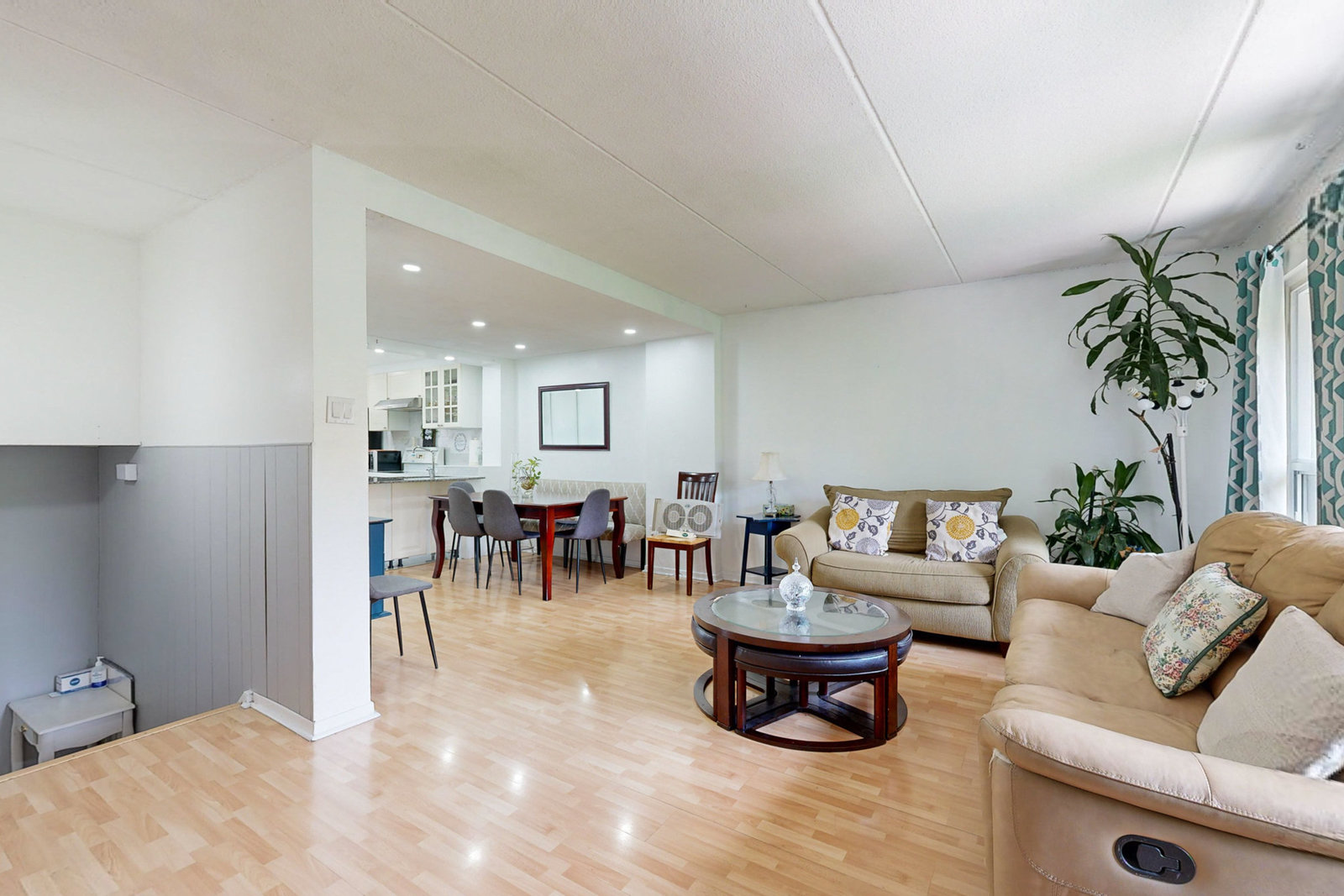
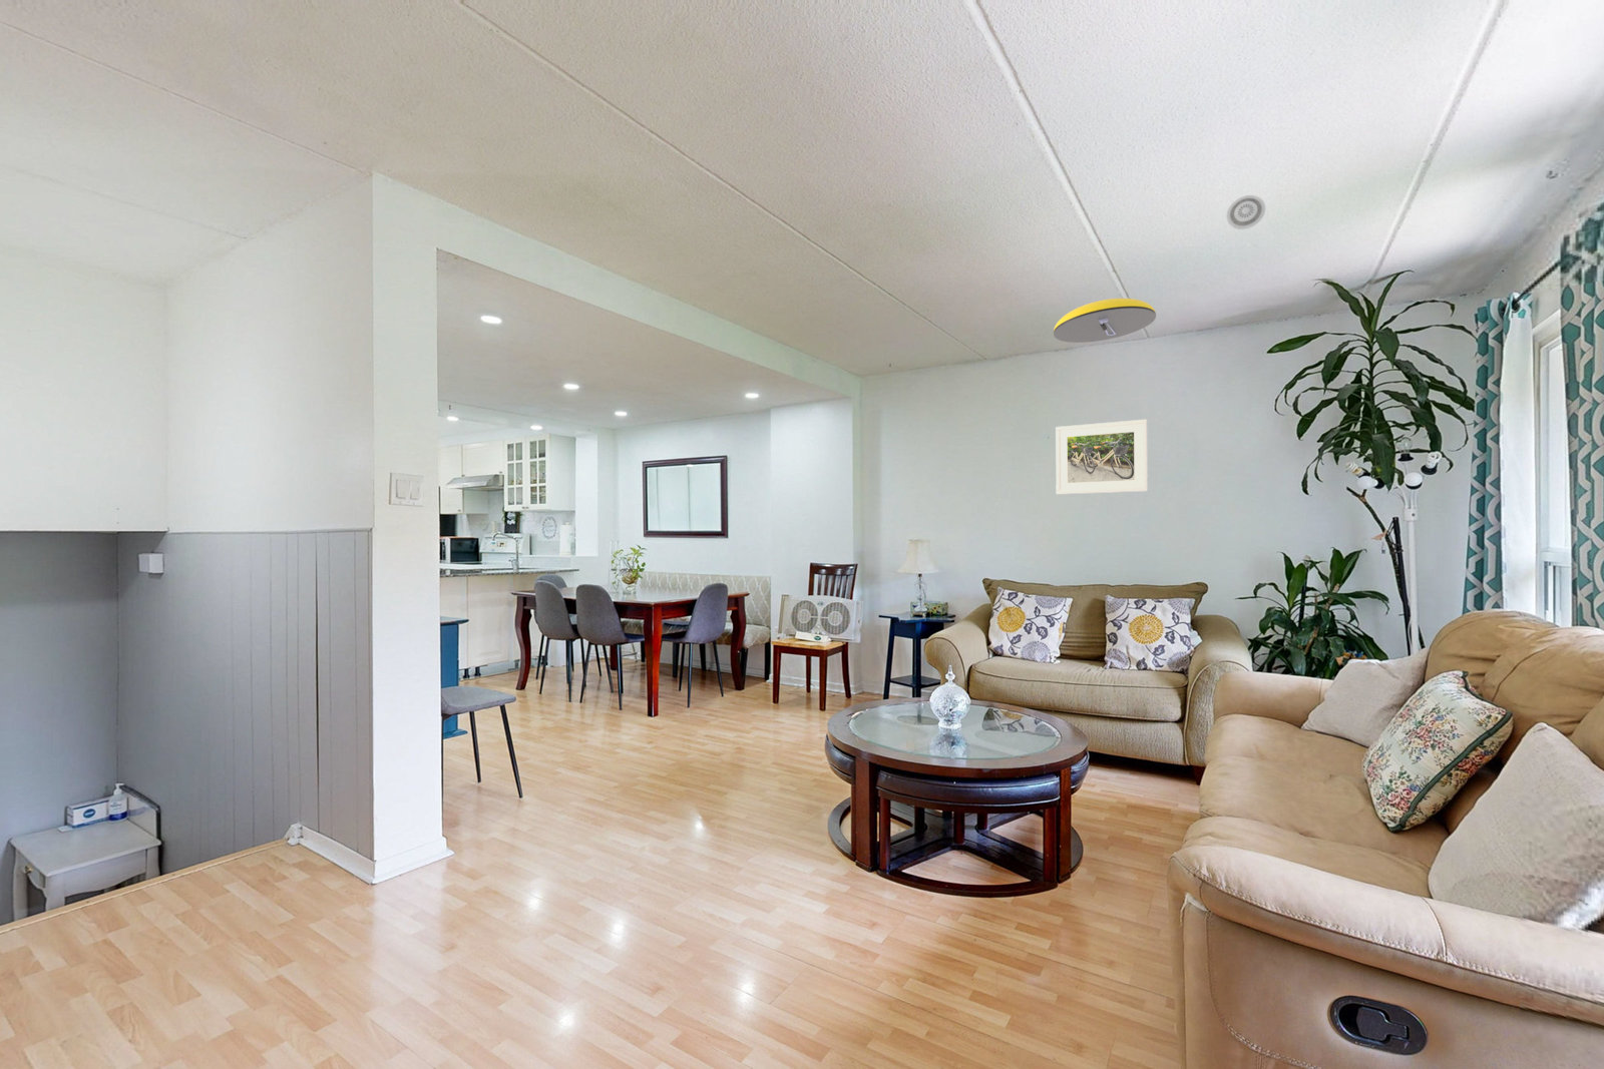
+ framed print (1099, 458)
+ ceiling light (1103, 317)
+ smoke detector (1245, 210)
